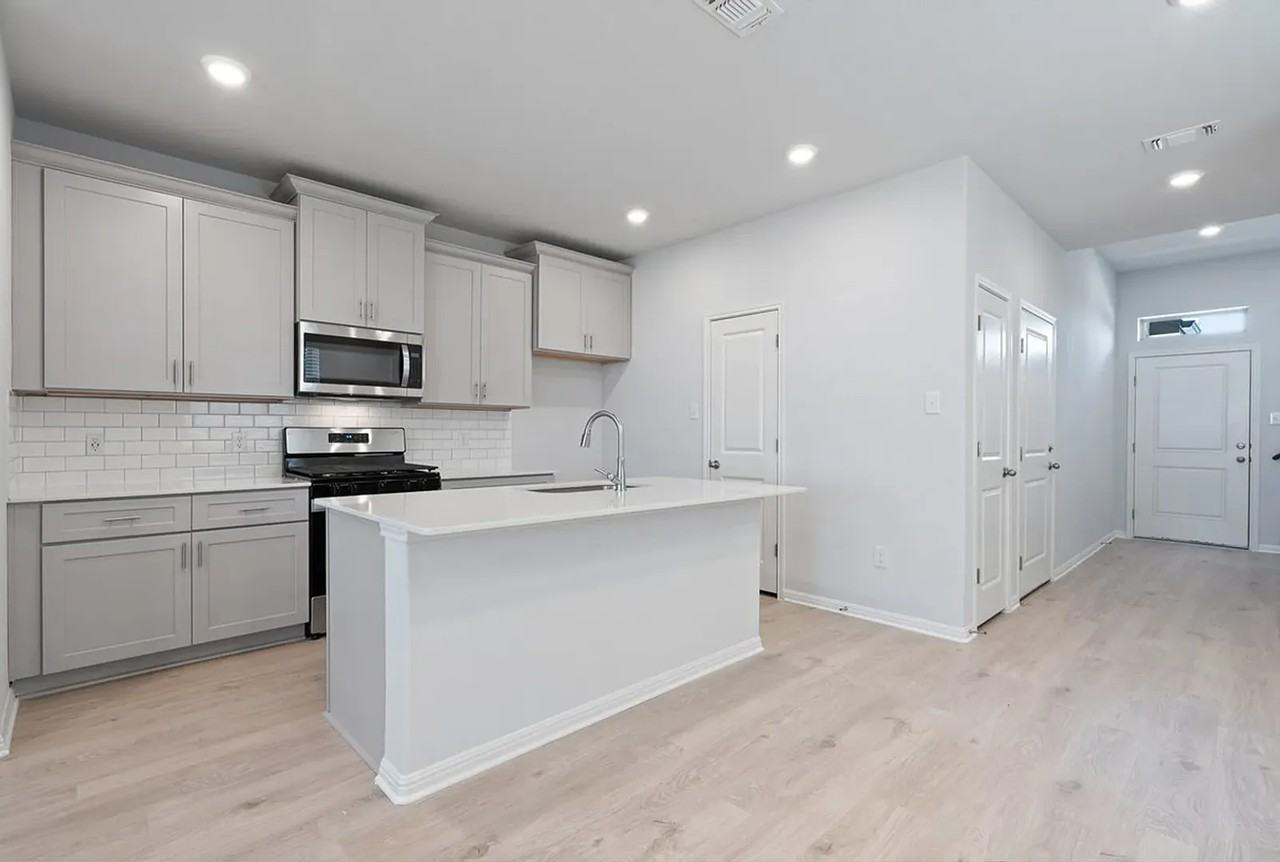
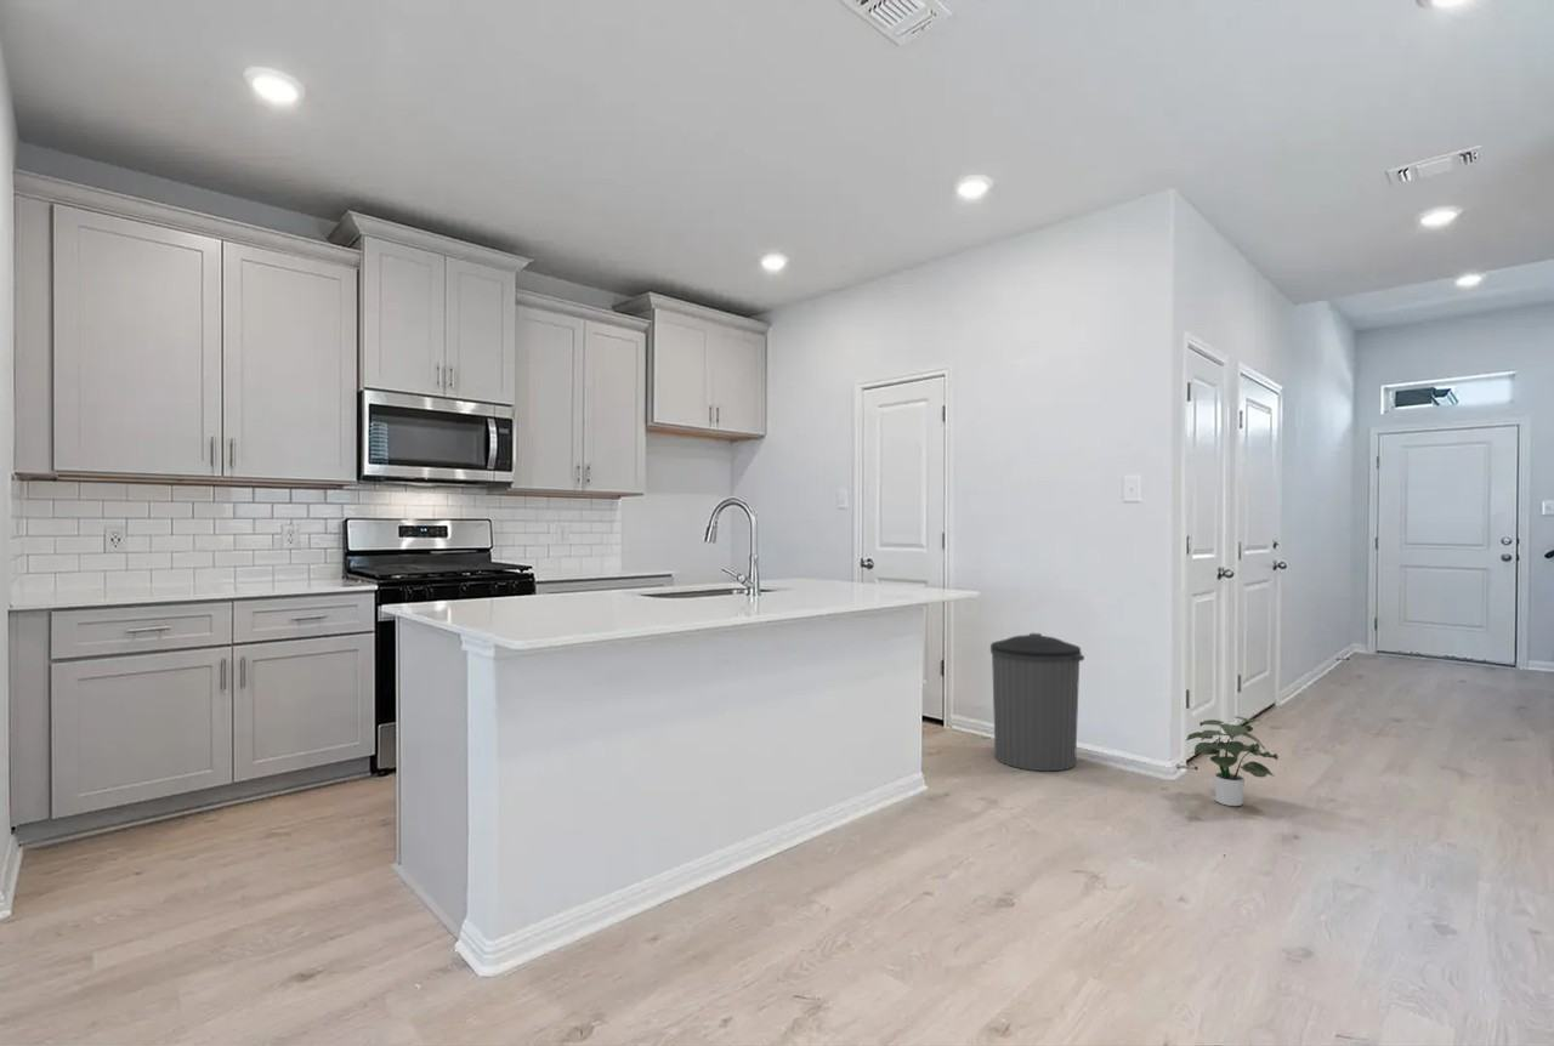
+ trash can (1034, 695)
+ potted plant (1229, 758)
